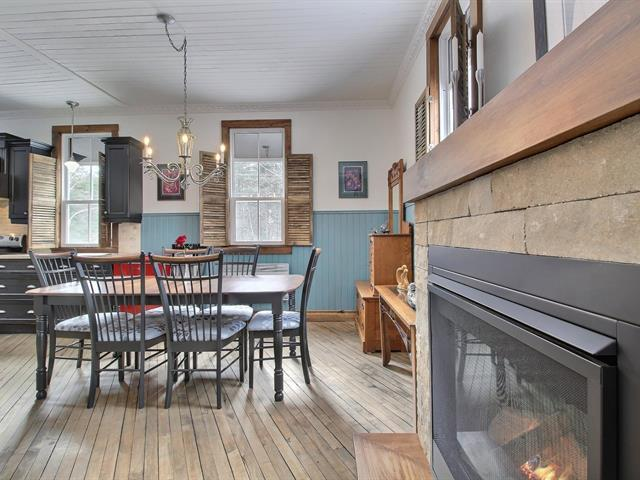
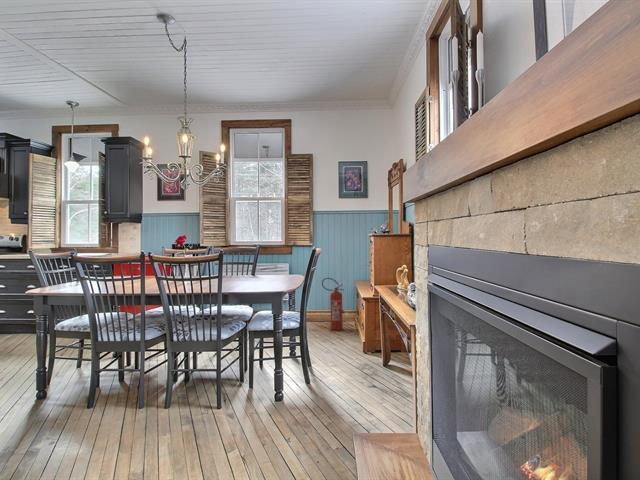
+ fire extinguisher (333, 303)
